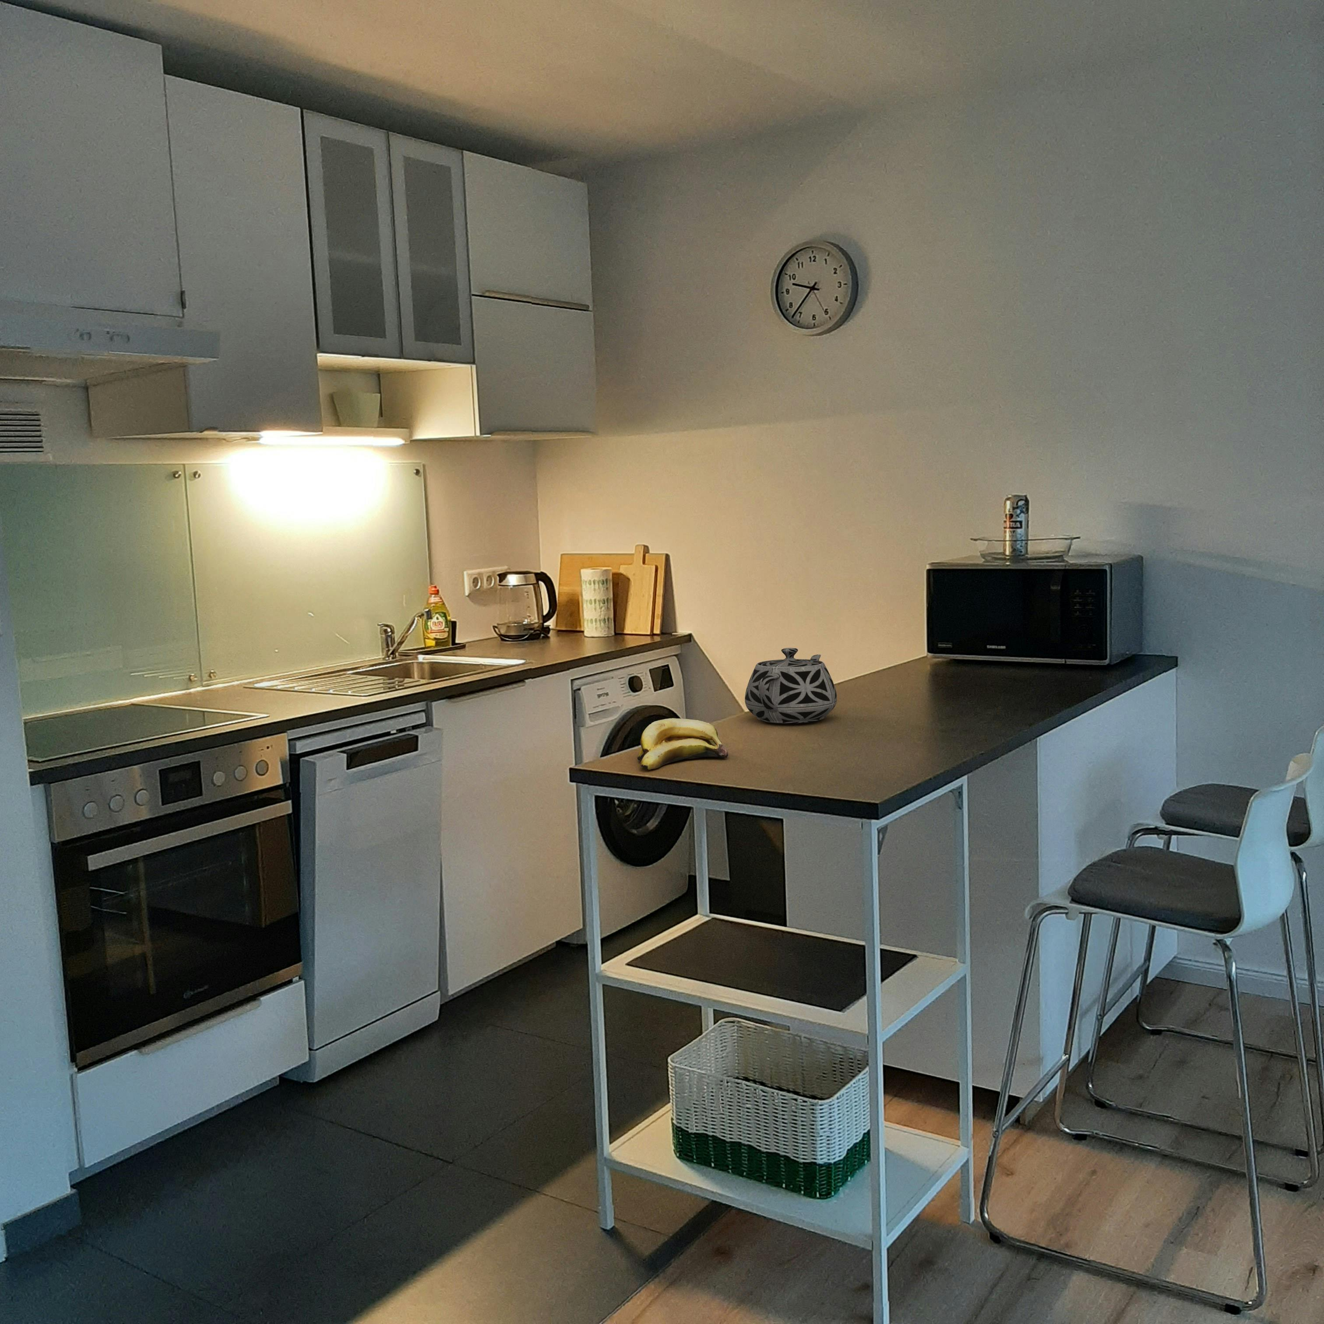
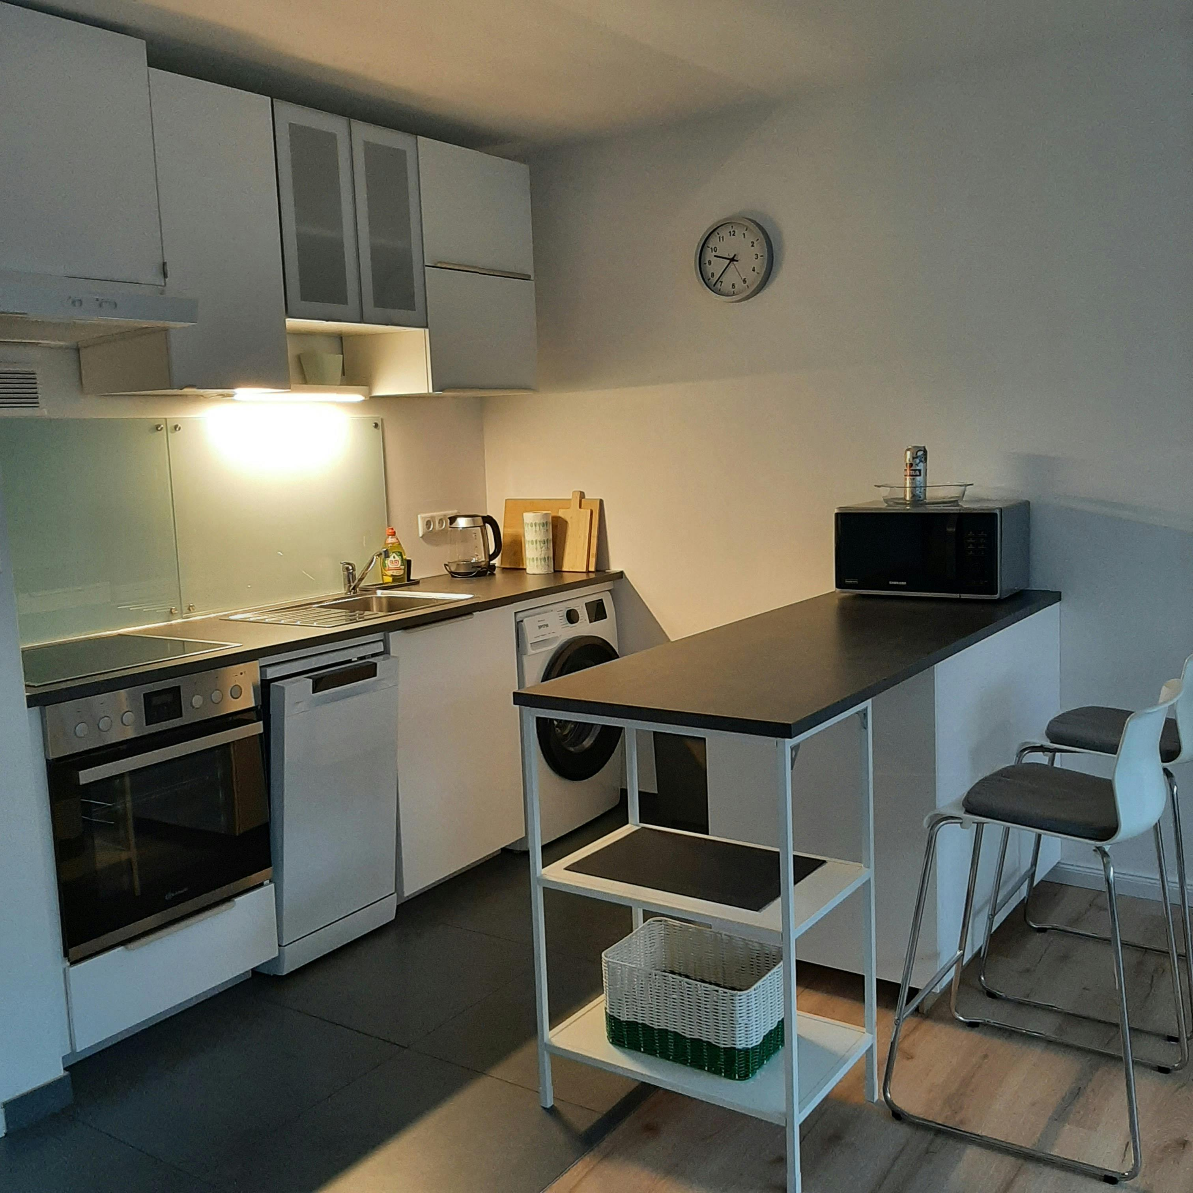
- teapot (792, 683)
- banana (681, 741)
